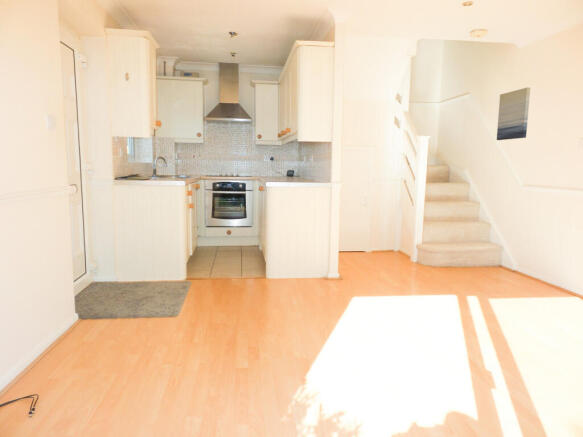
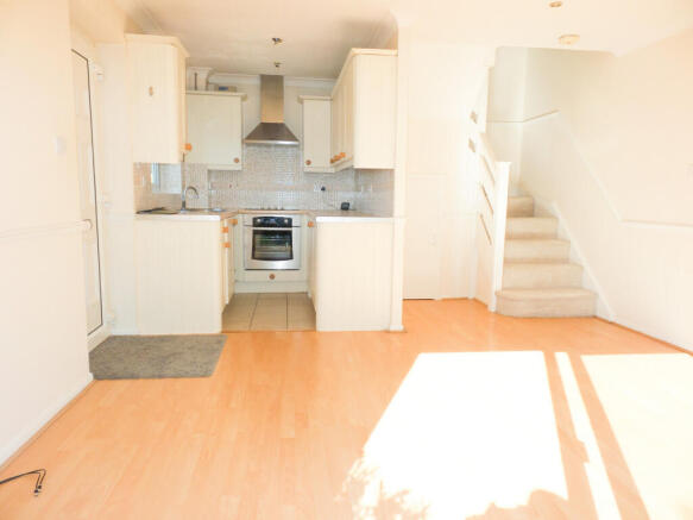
- wall art (512, 115)
